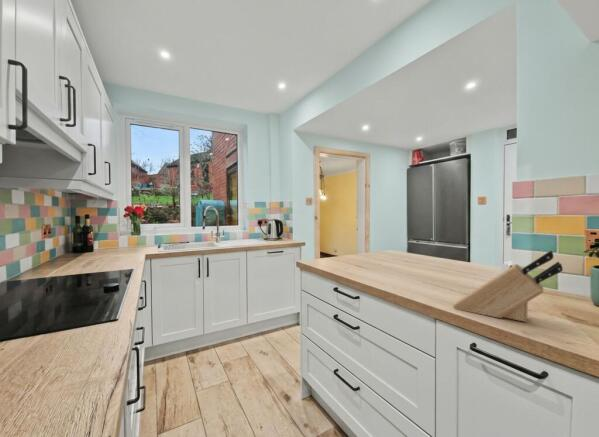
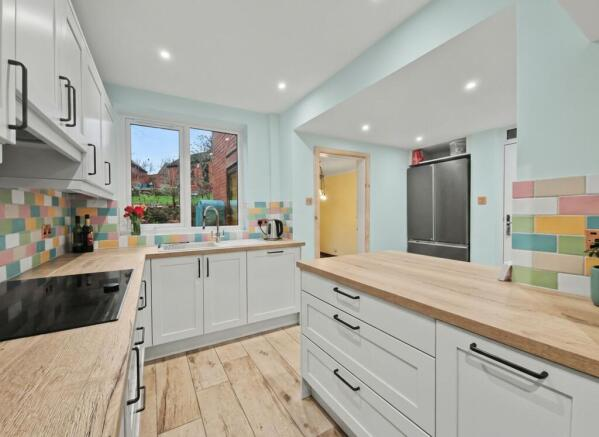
- knife block (503, 281)
